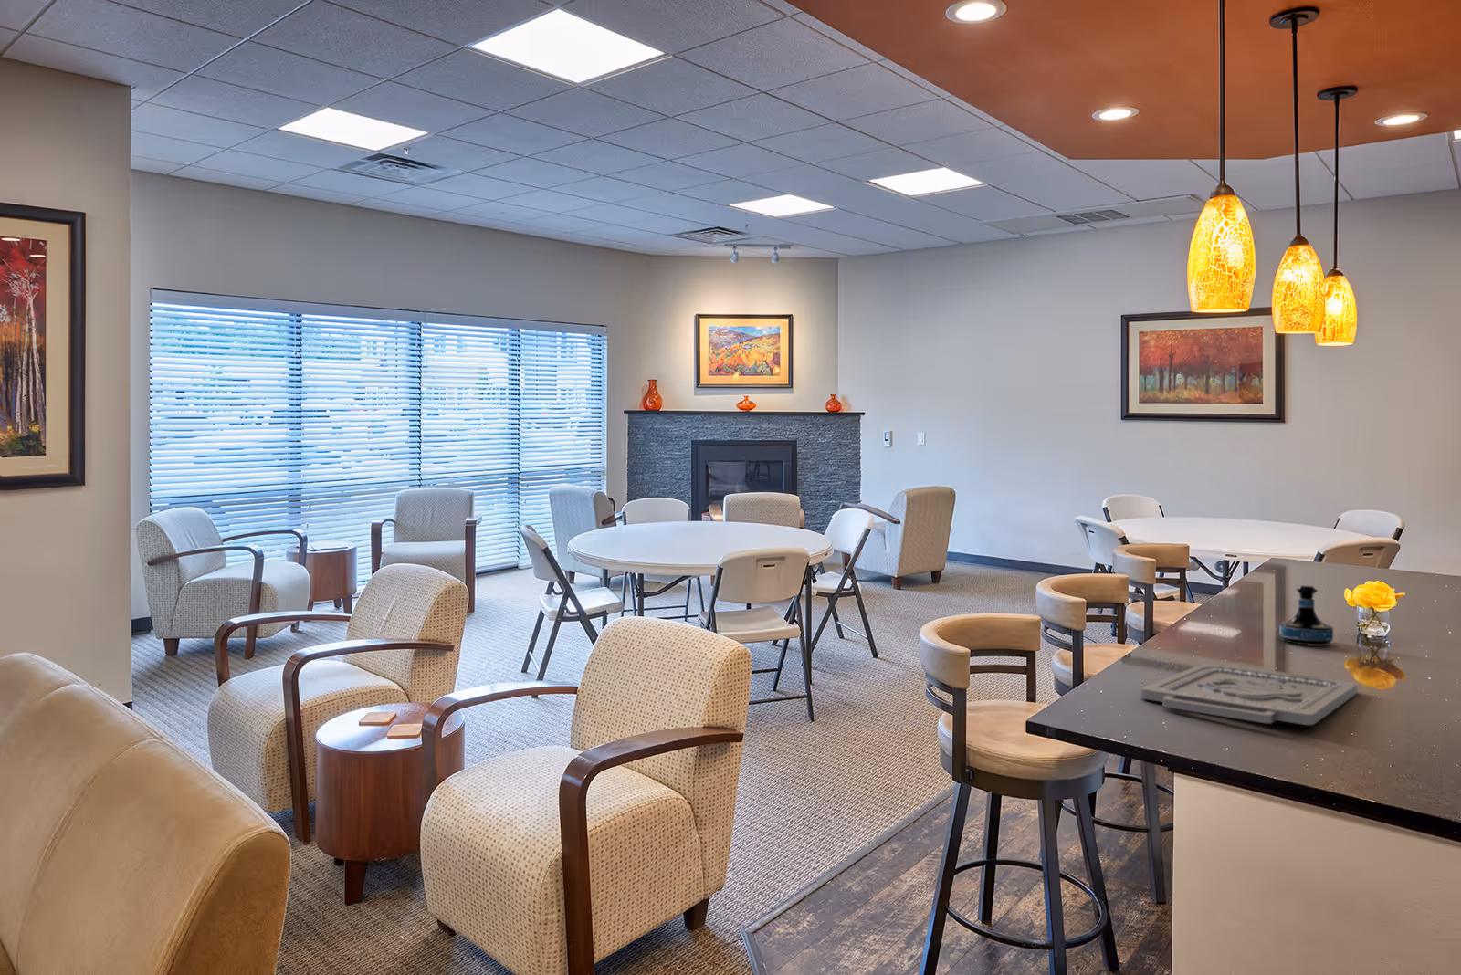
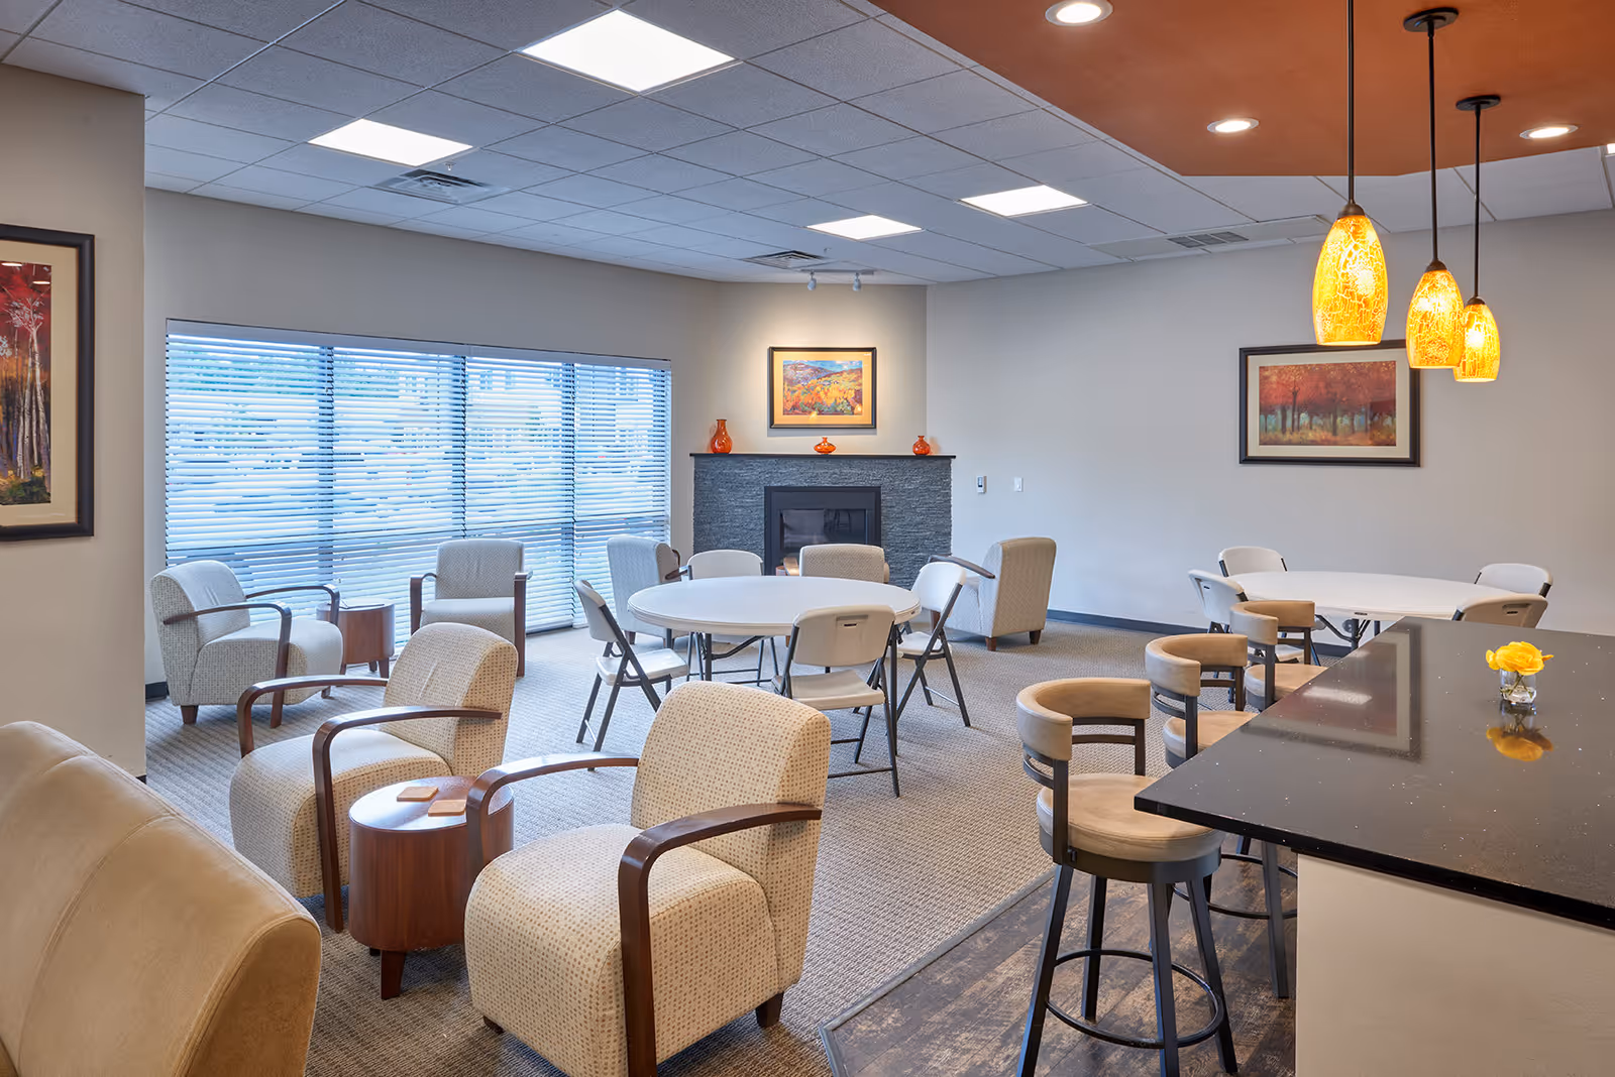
- serving tray (1250, 690)
- tequila bottle (1305, 614)
